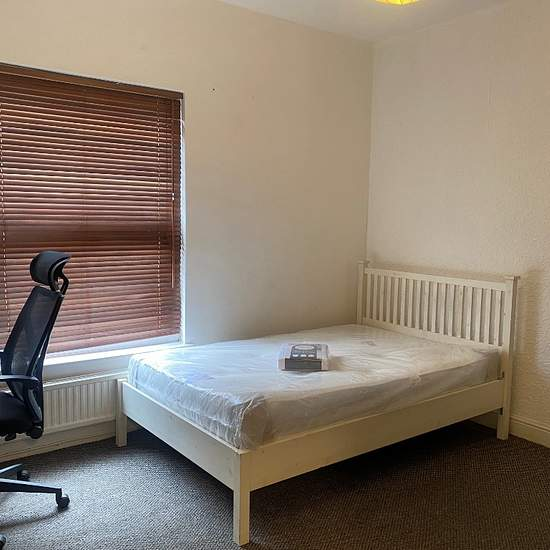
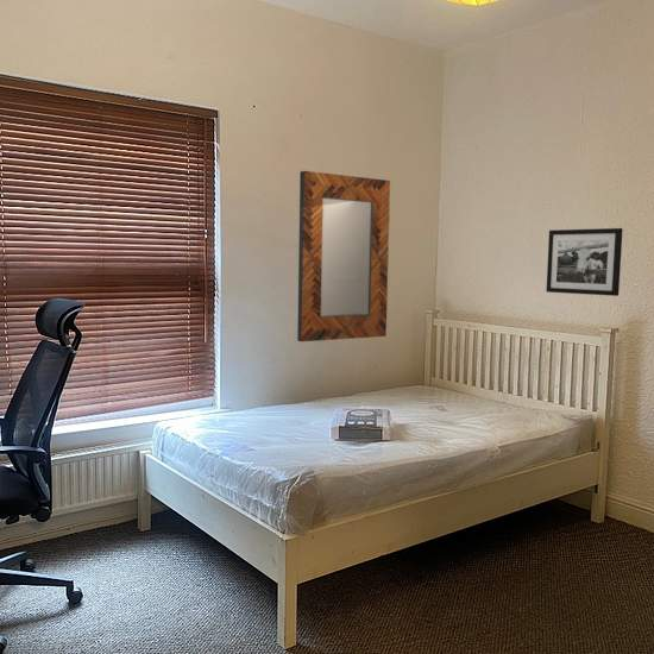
+ home mirror (345, 258)
+ picture frame (581, 262)
